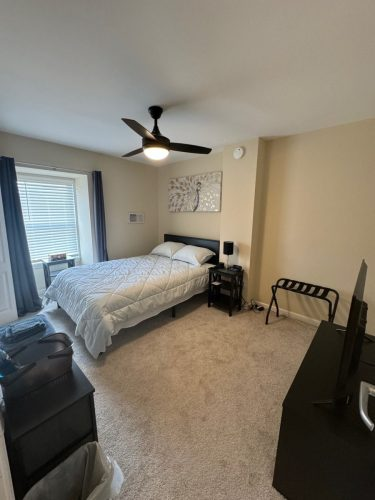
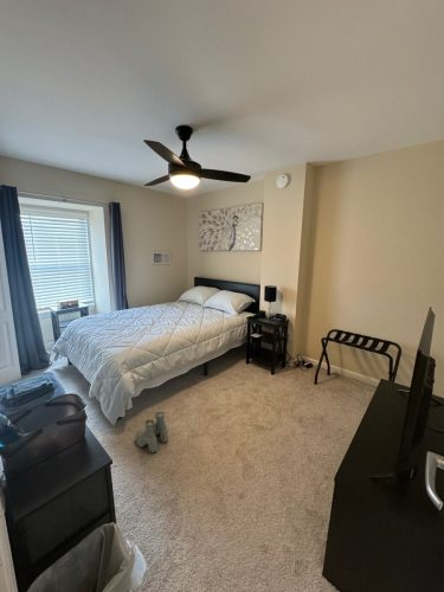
+ boots (152, 427)
